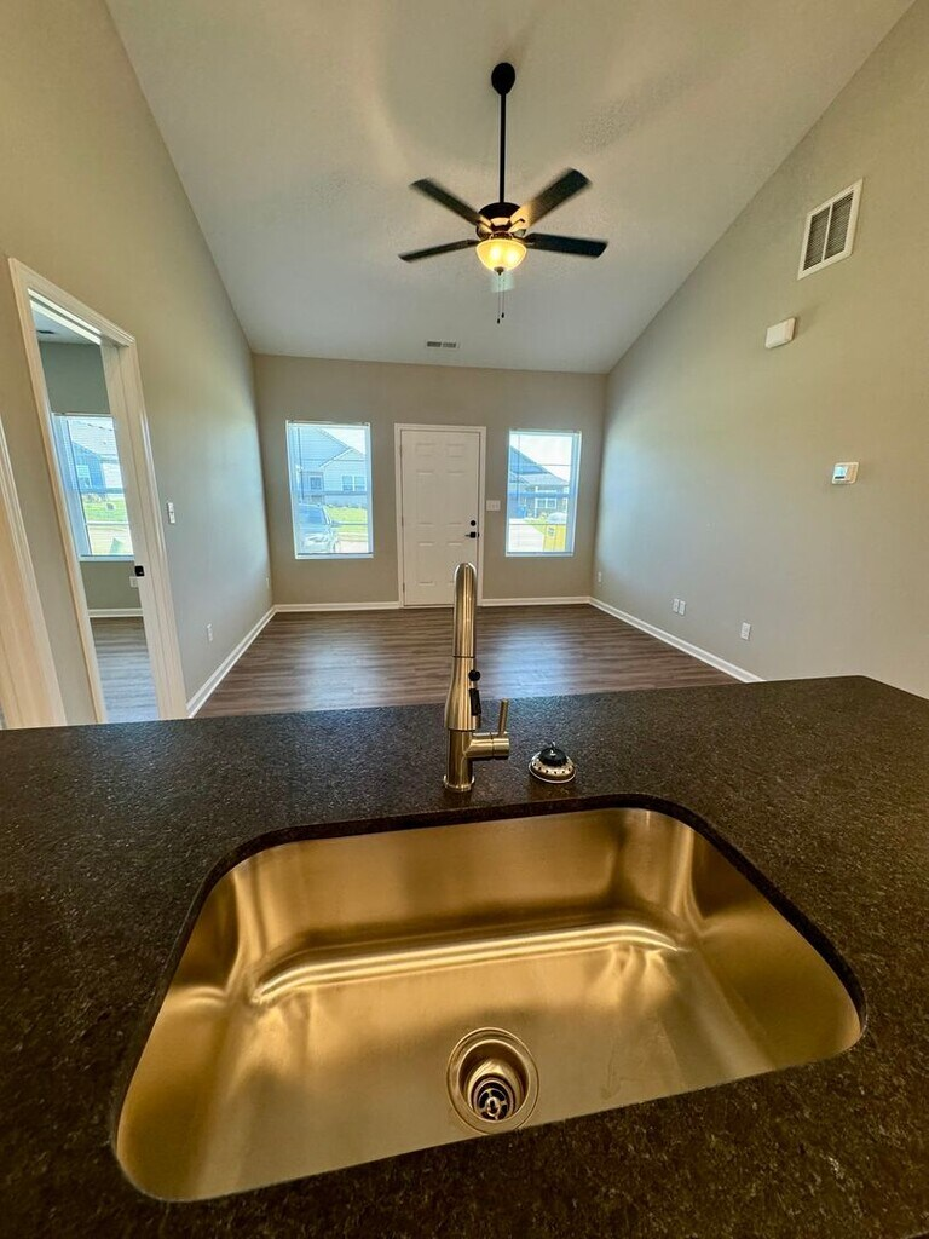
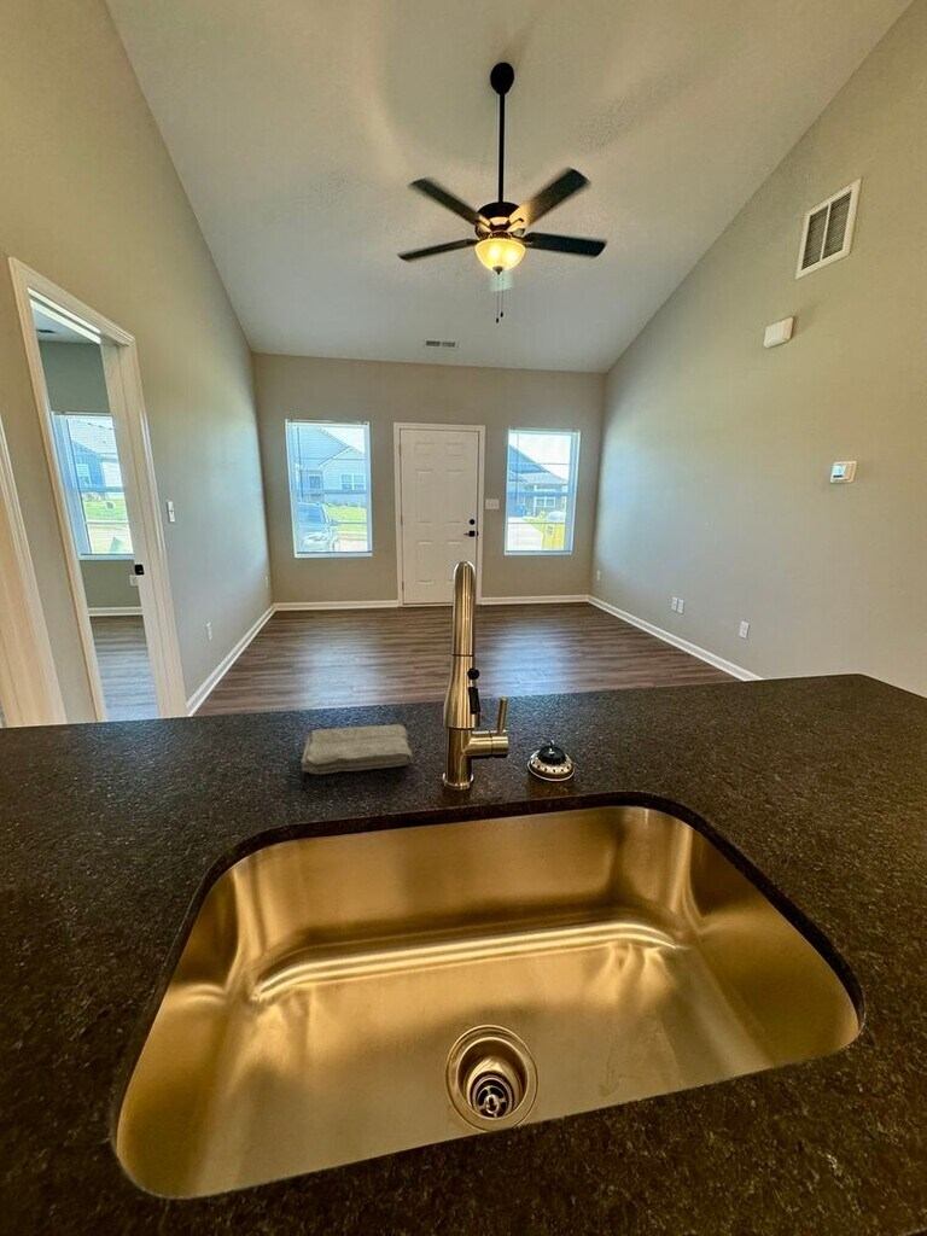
+ washcloth (357, 746)
